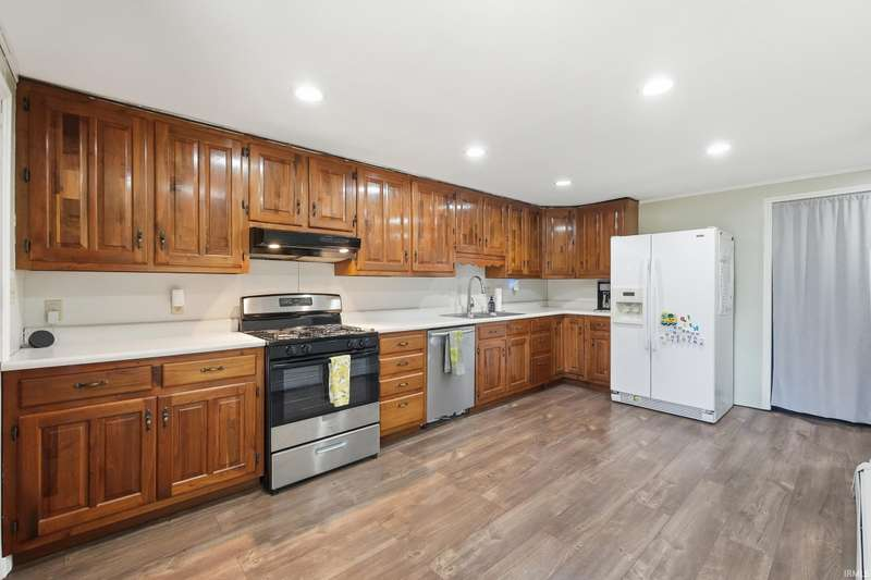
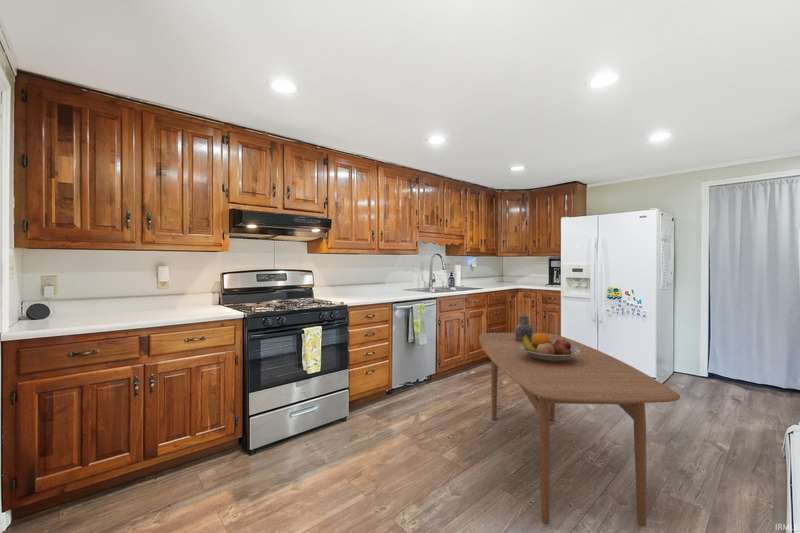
+ fruit bowl (549, 345)
+ pitcher (523, 327)
+ dining table (549, 406)
